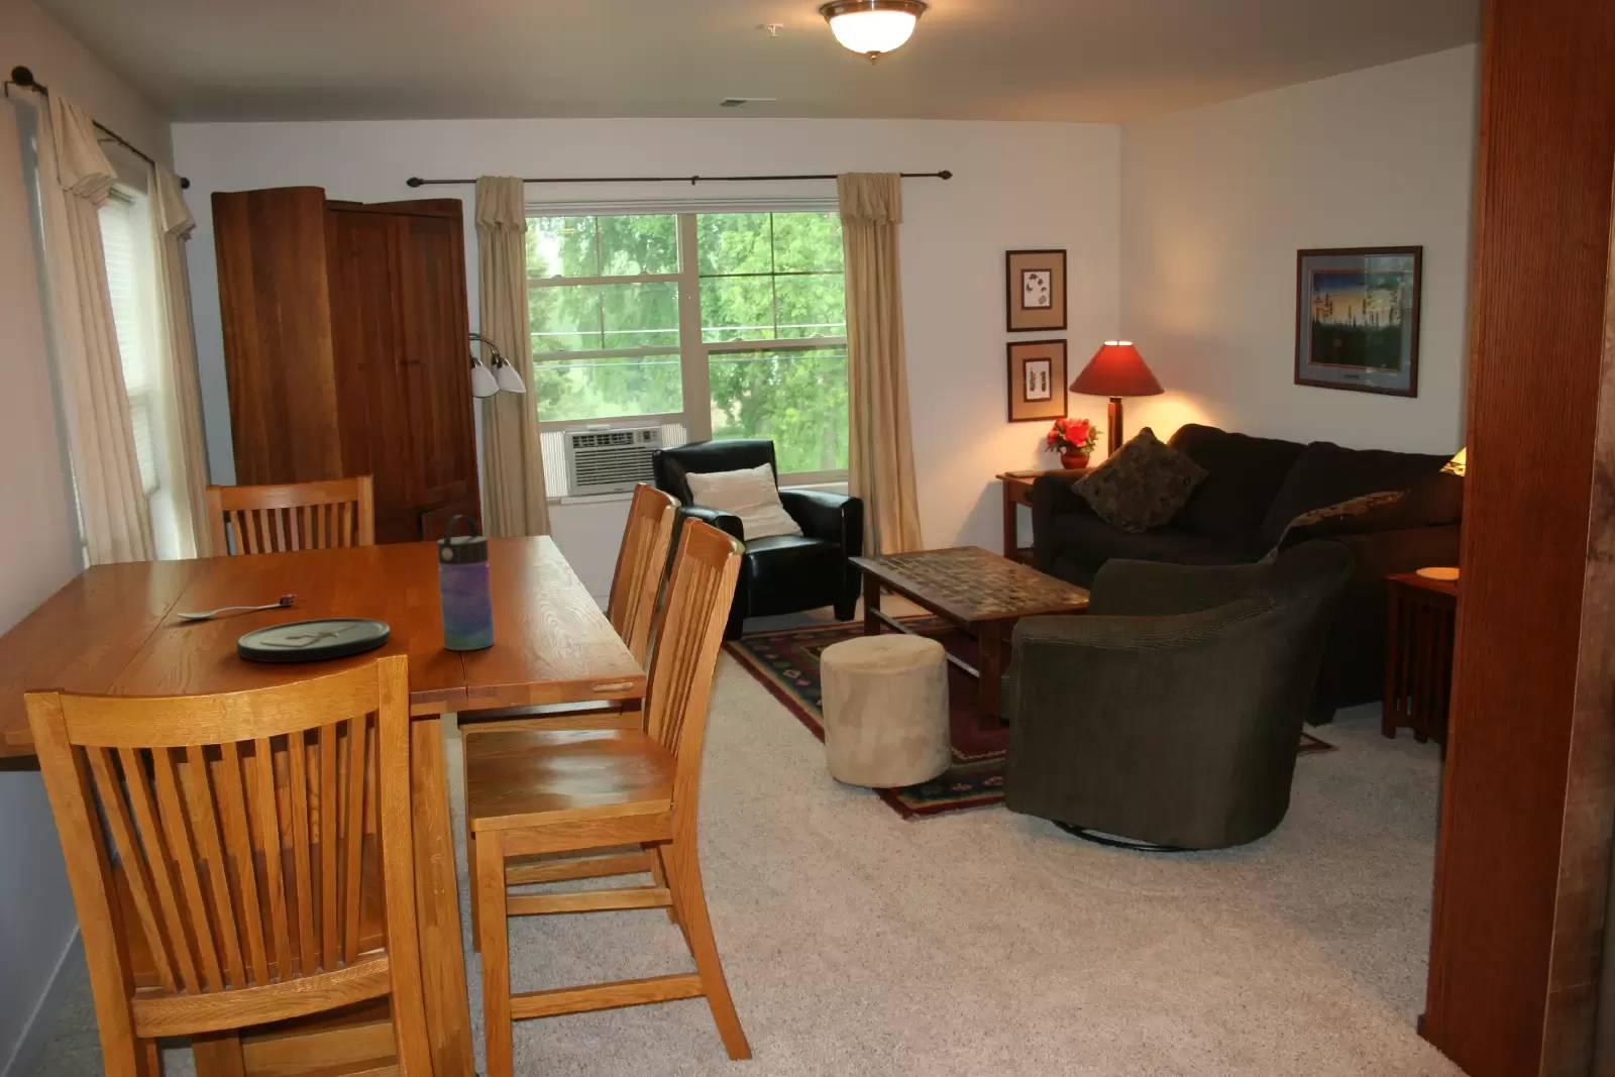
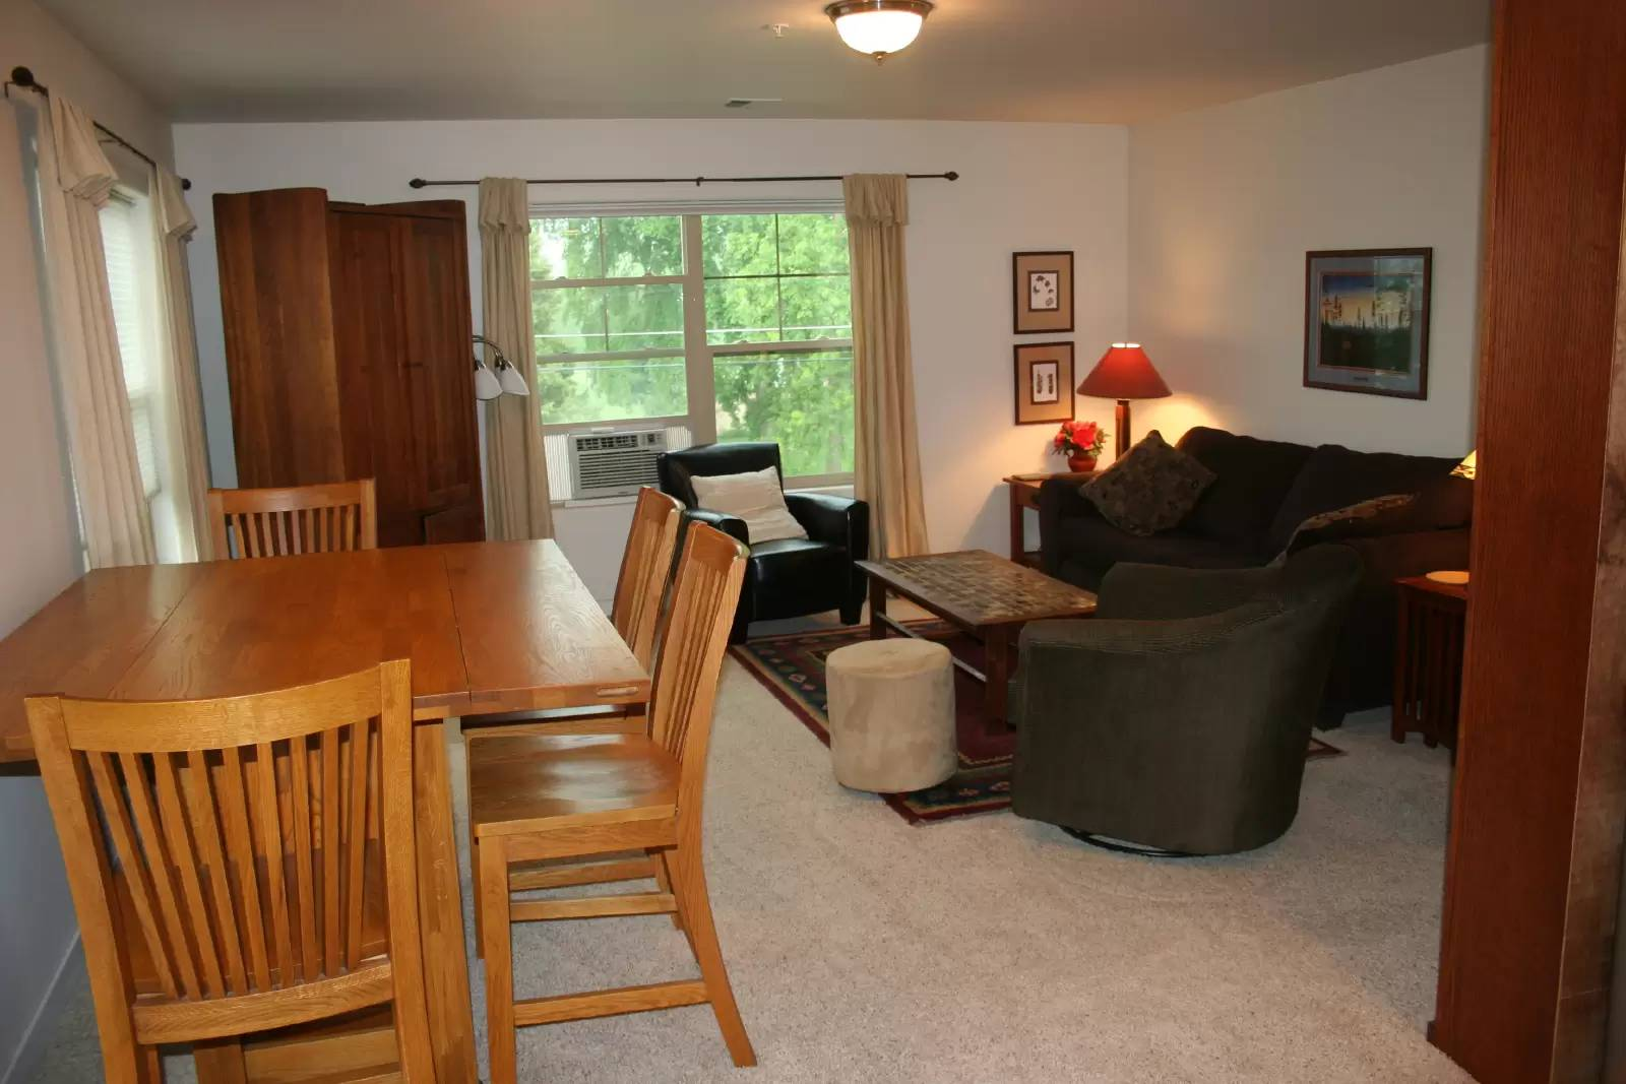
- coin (315, 639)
- water bottle (464, 581)
- spoon (237, 607)
